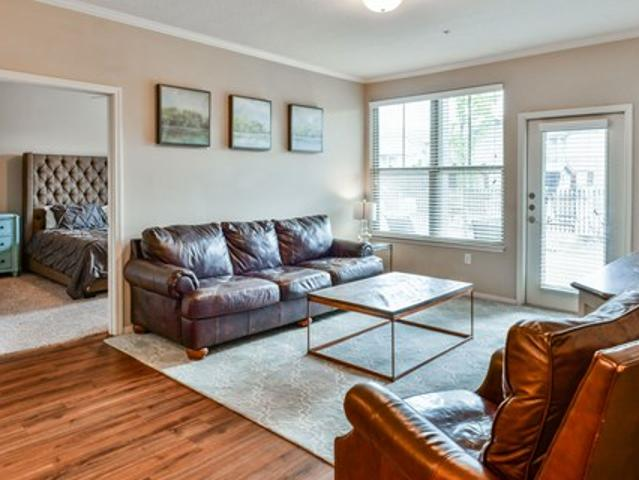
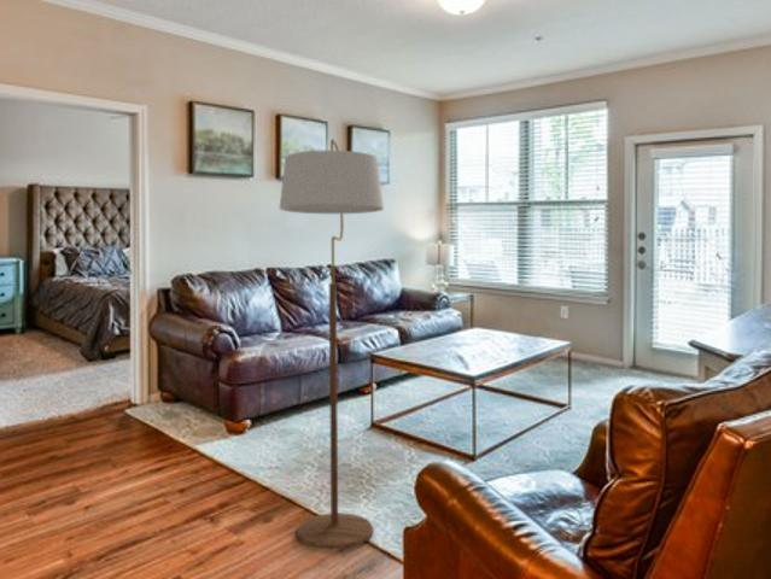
+ floor lamp (334, 335)
